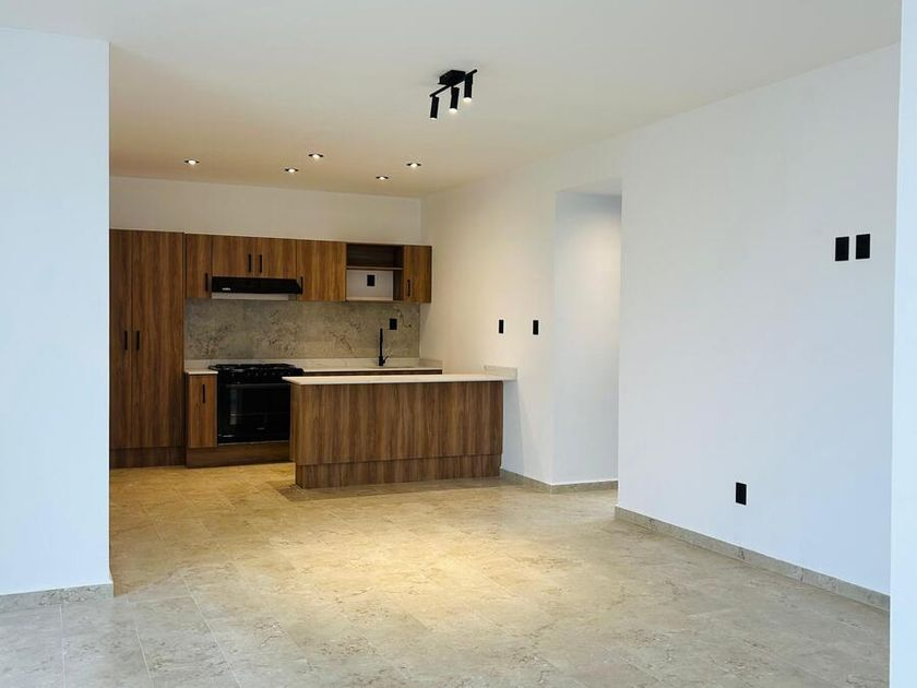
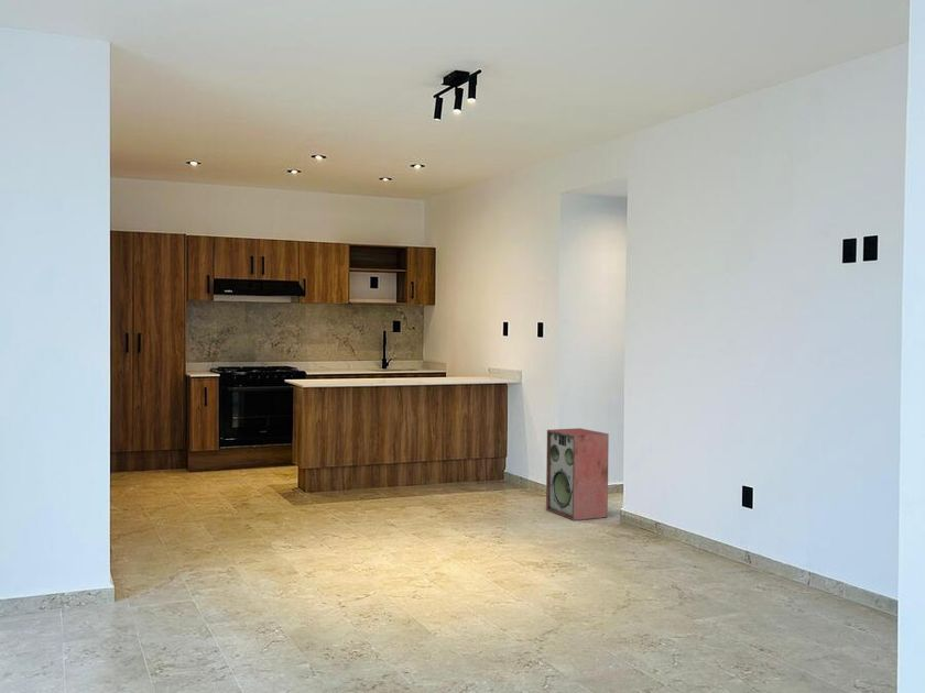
+ speaker (577, 472)
